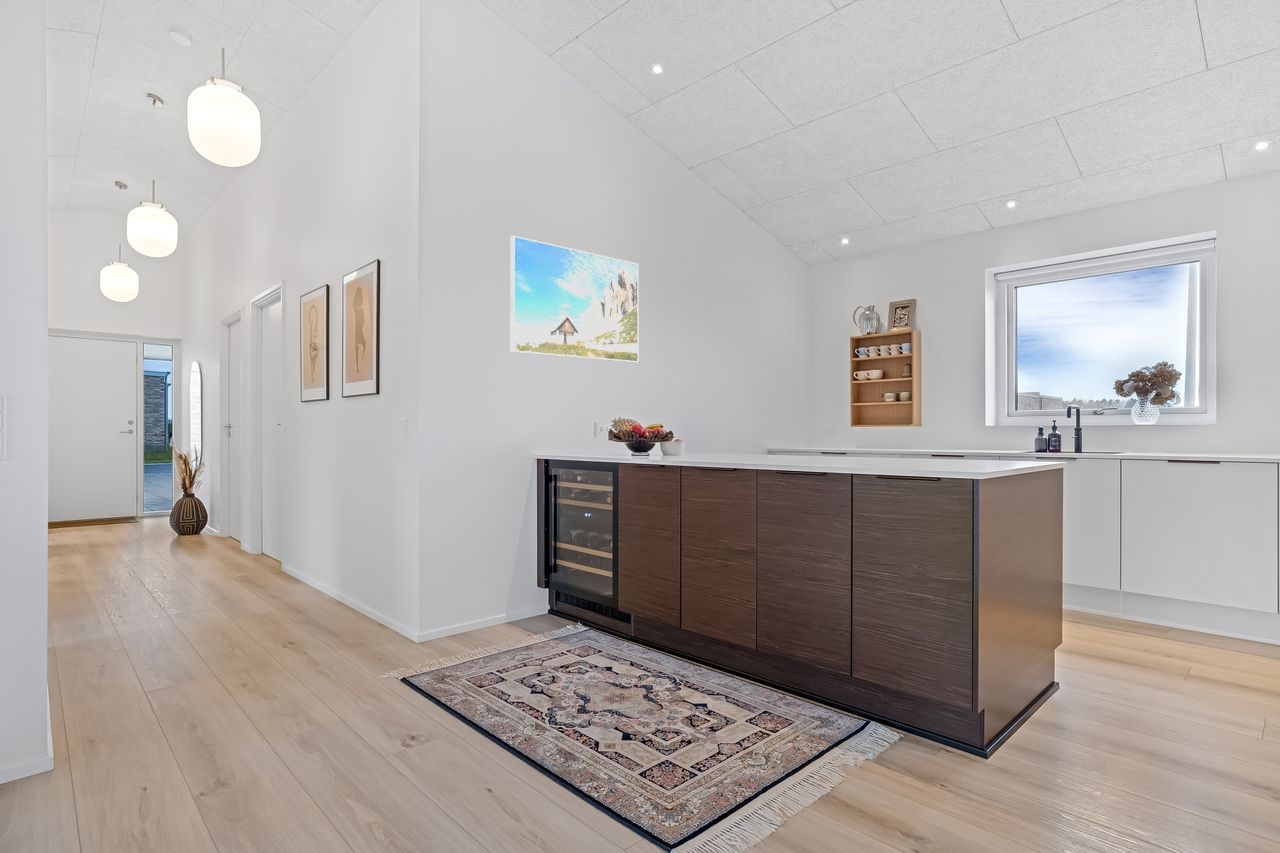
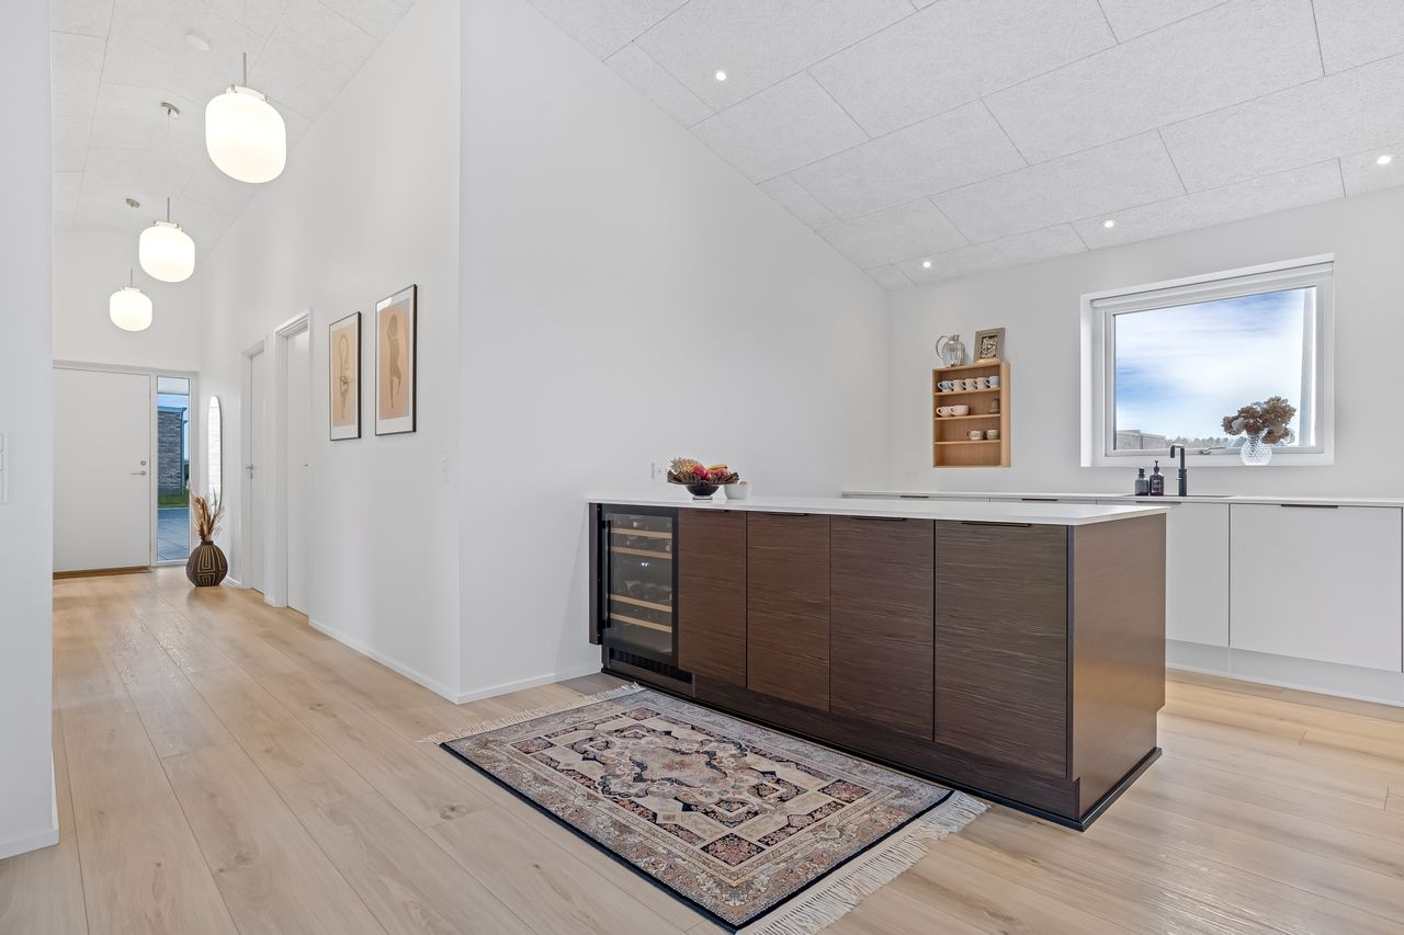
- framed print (579, 304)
